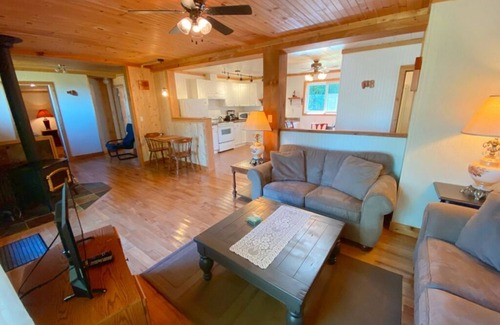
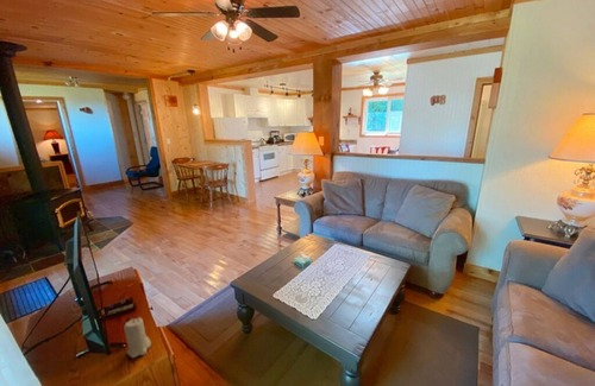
+ candle (136, 334)
